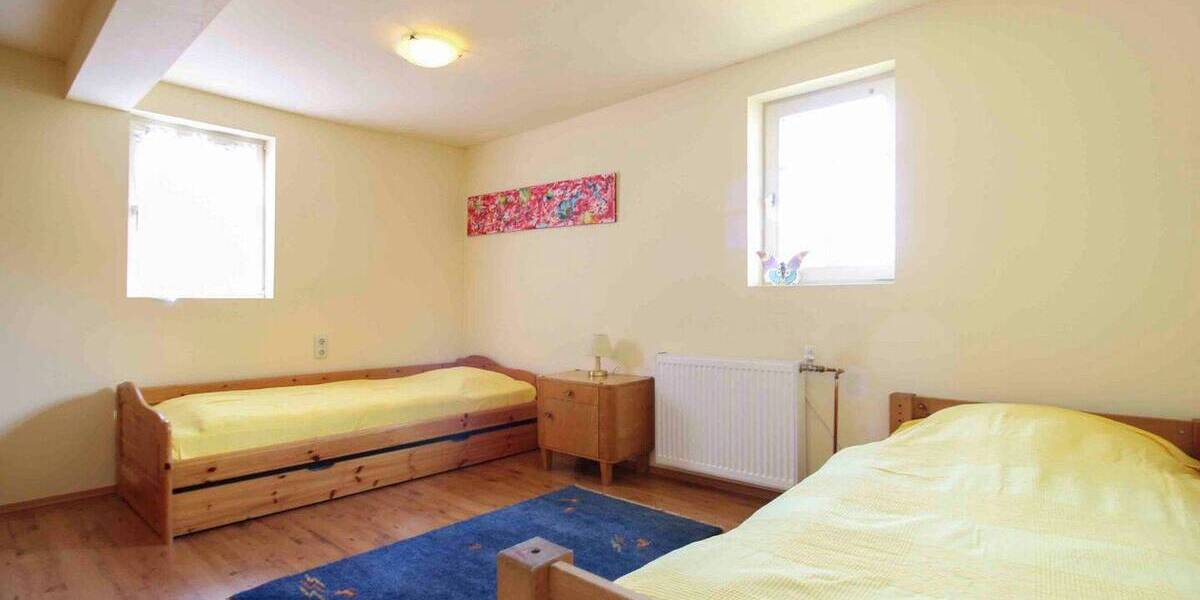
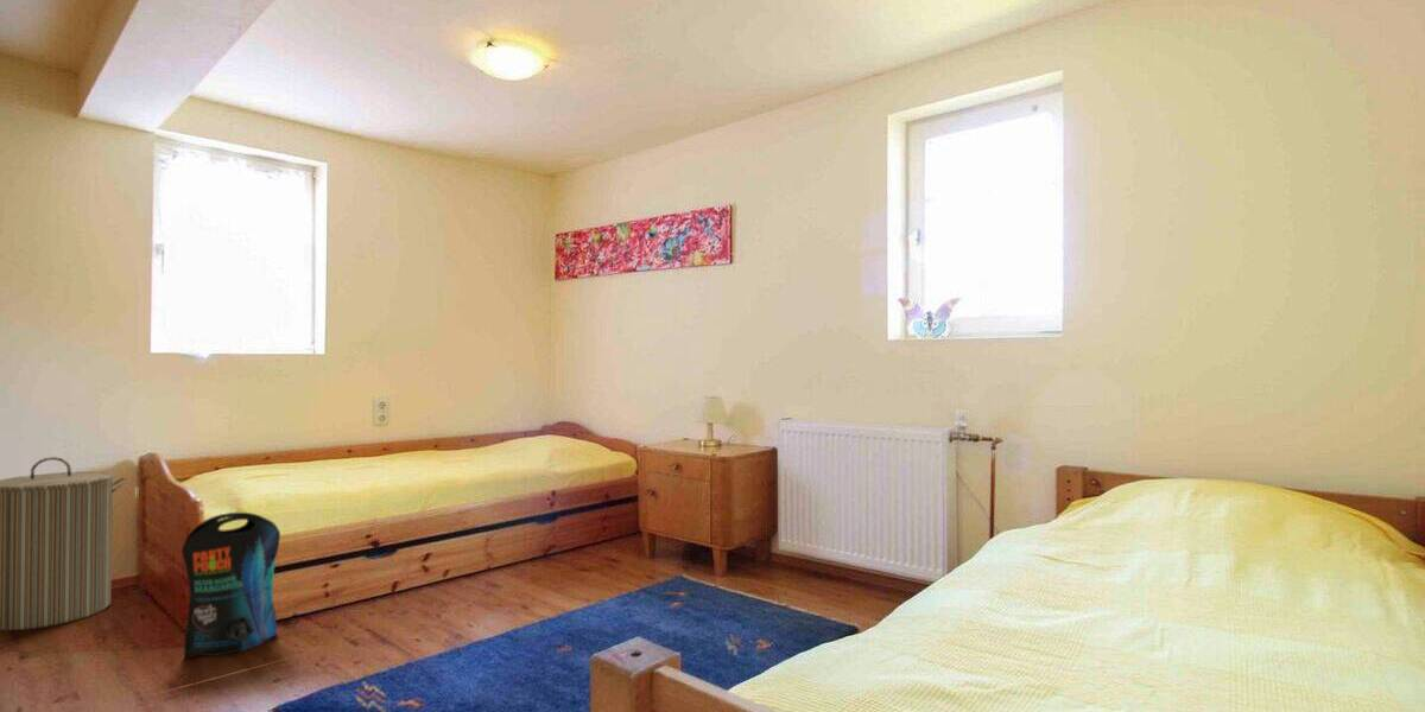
+ laundry hamper (51, 535)
+ pouch (235, 581)
